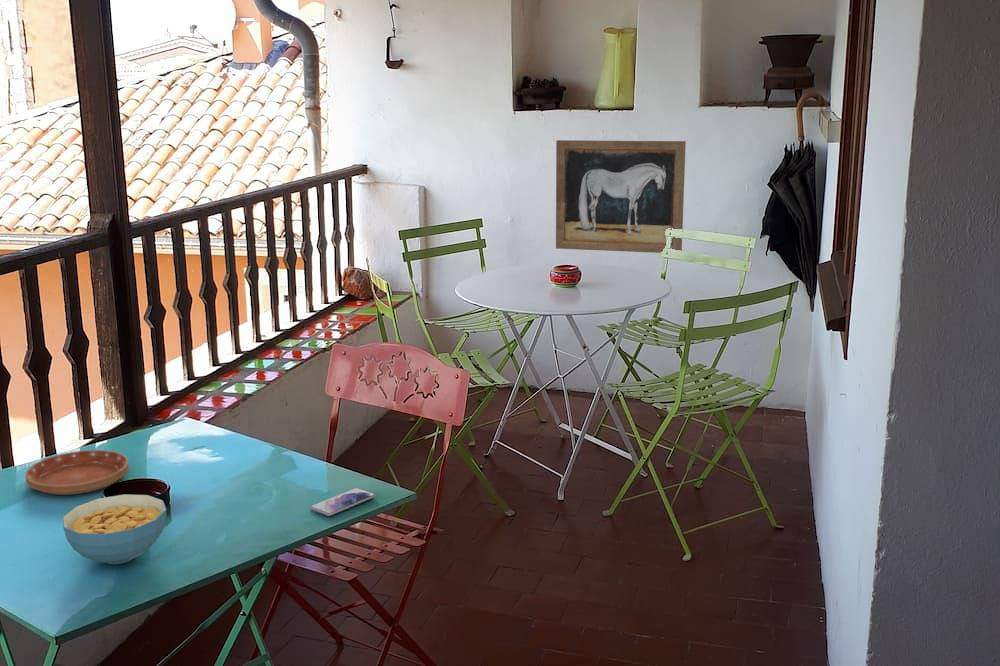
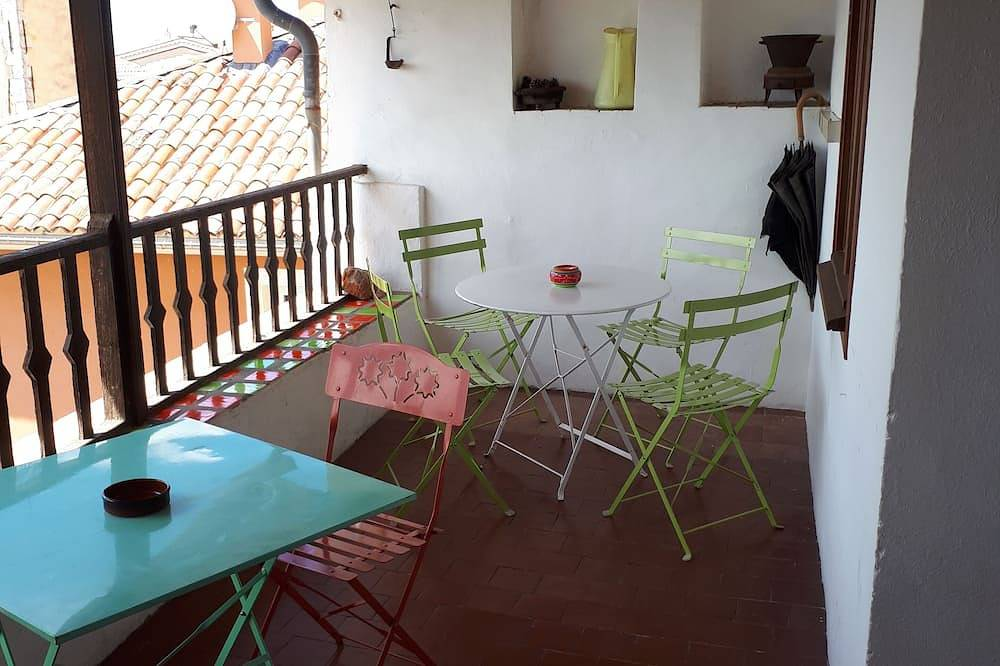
- saucer (78, 473)
- wall art (618, 196)
- smartphone (343, 501)
- cereal bowl (117, 535)
